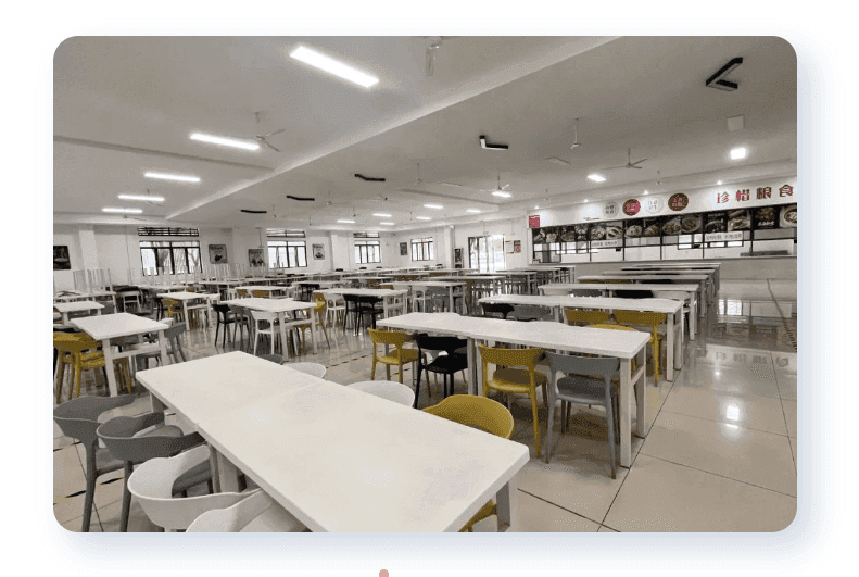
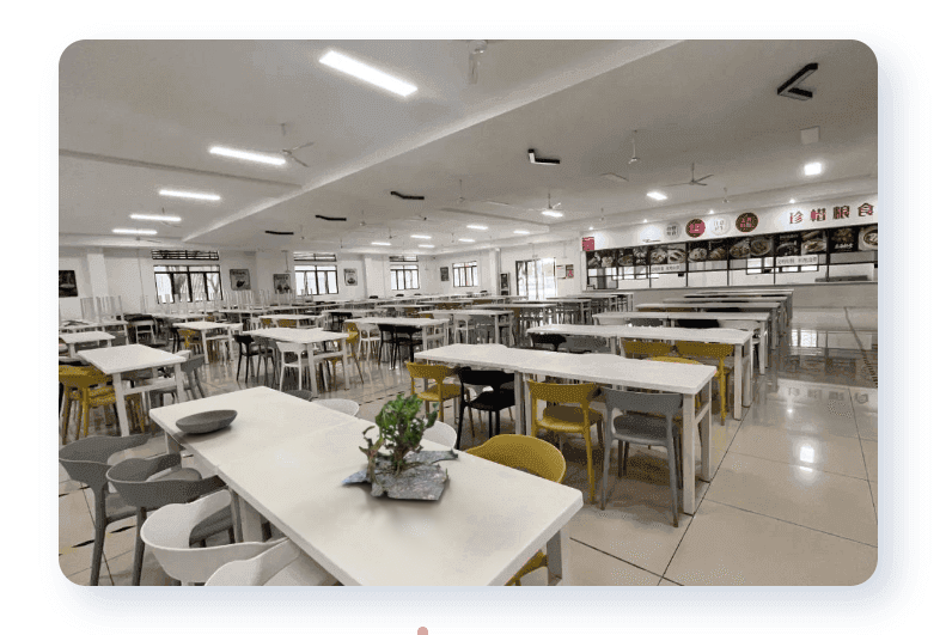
+ bowl (207, 422)
+ plant (397, 436)
